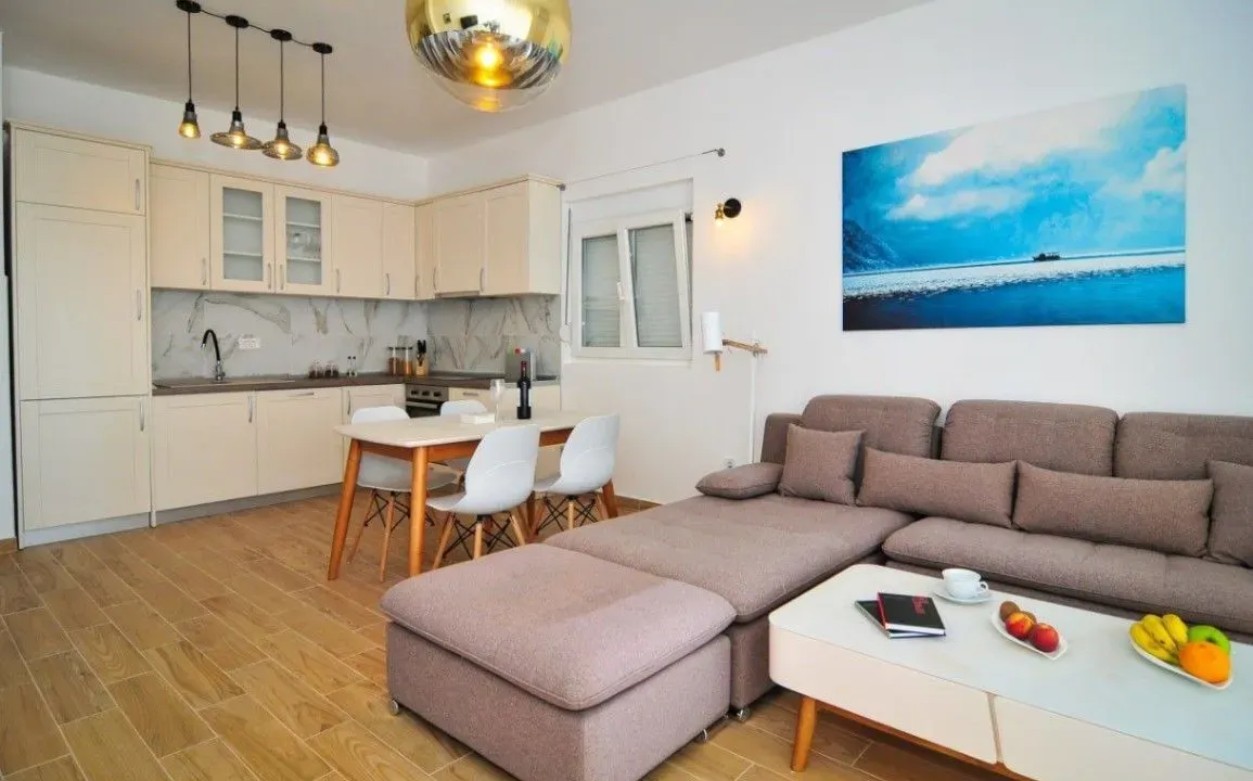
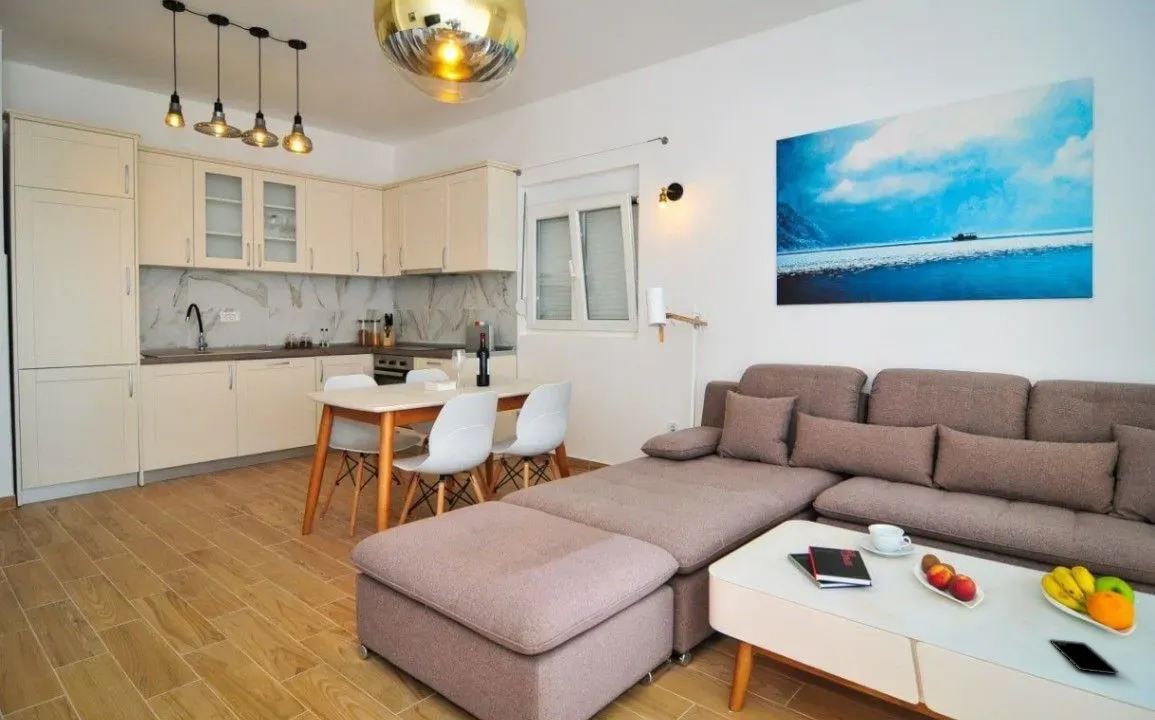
+ smartphone (1082, 655)
